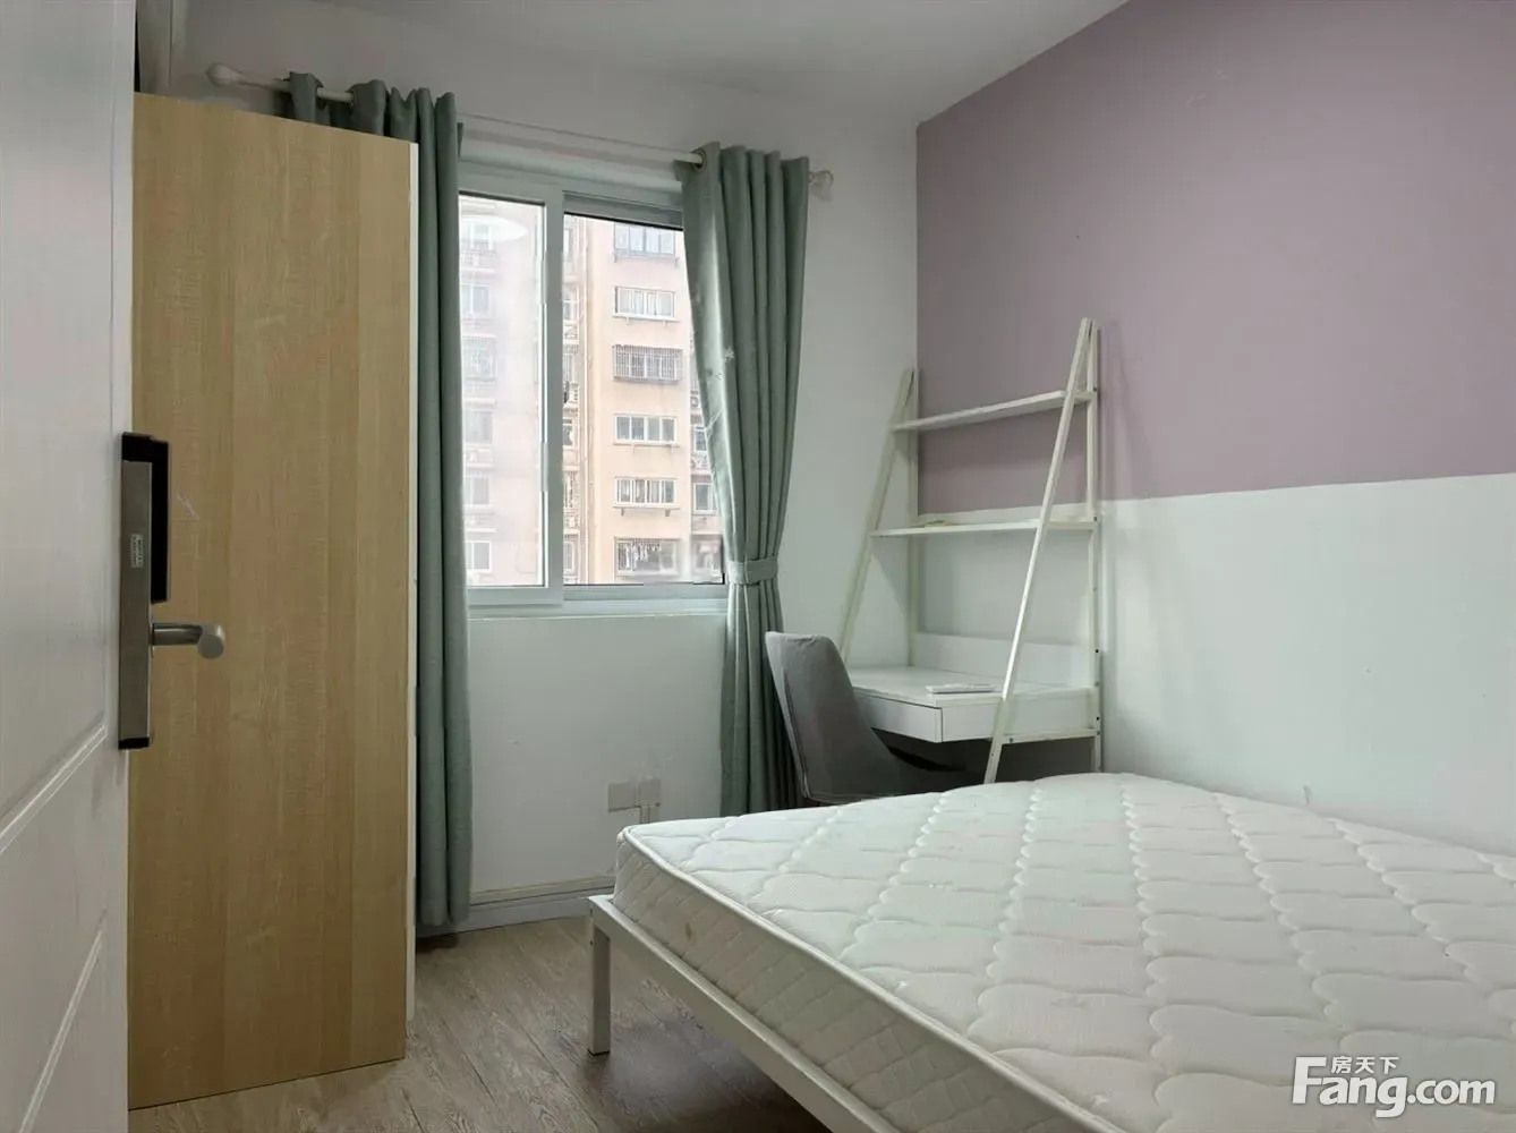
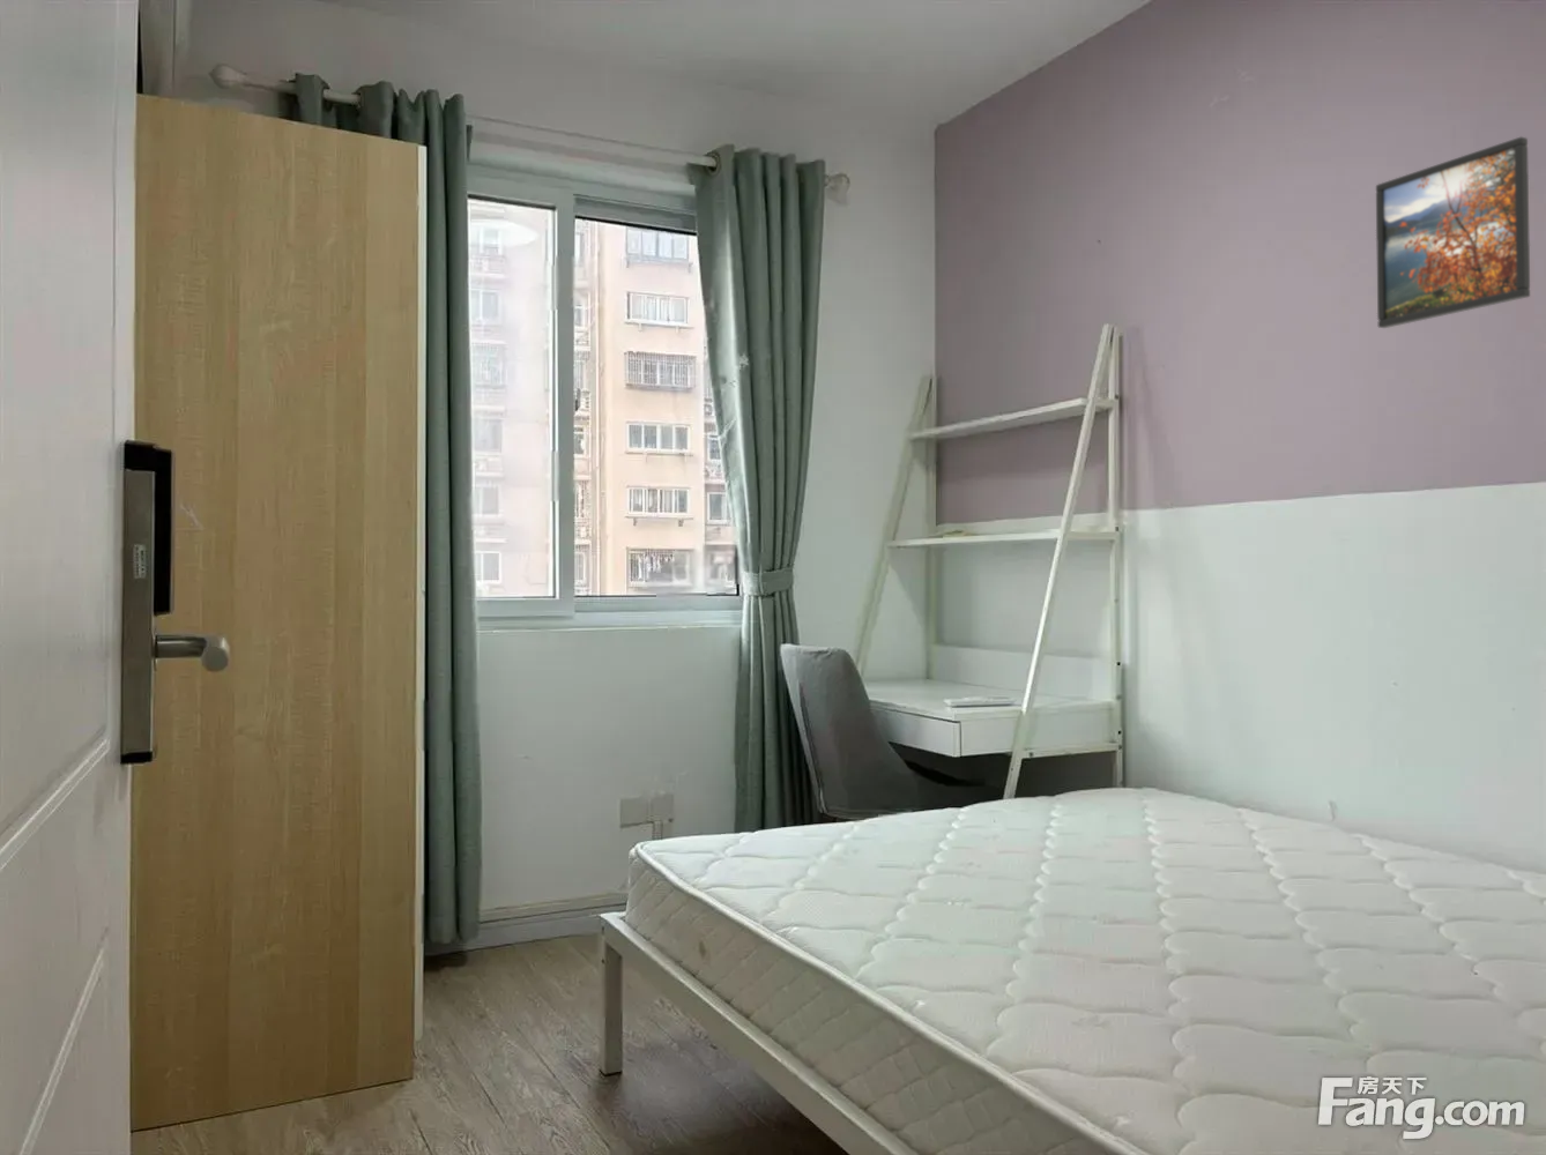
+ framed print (1448, 237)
